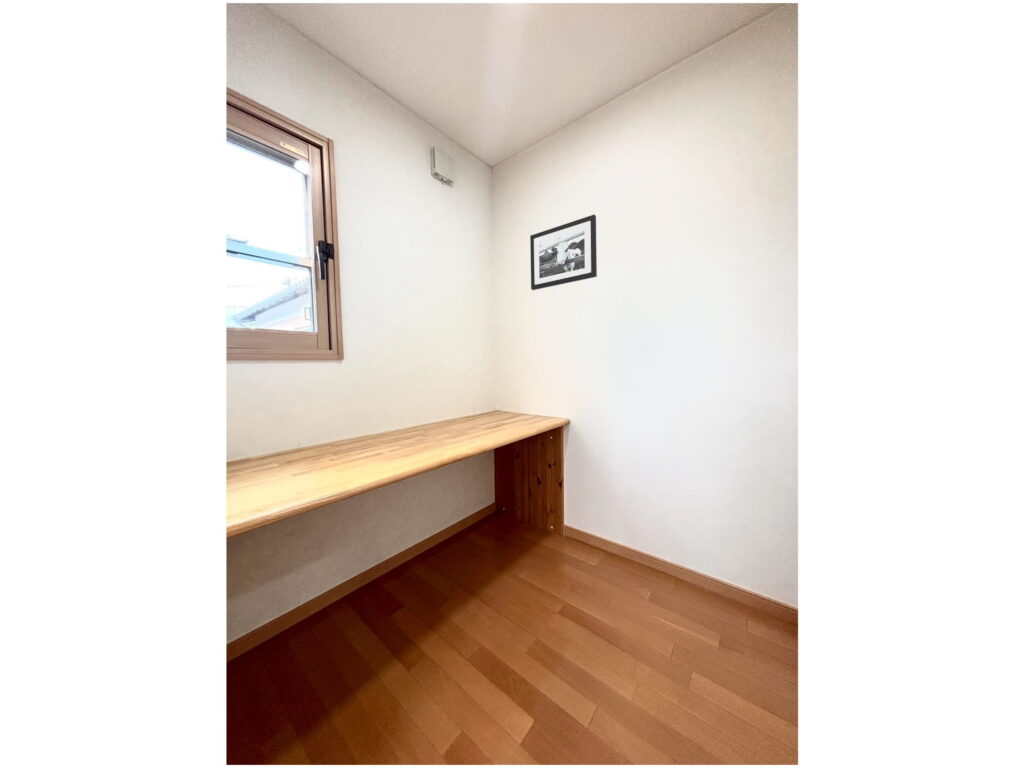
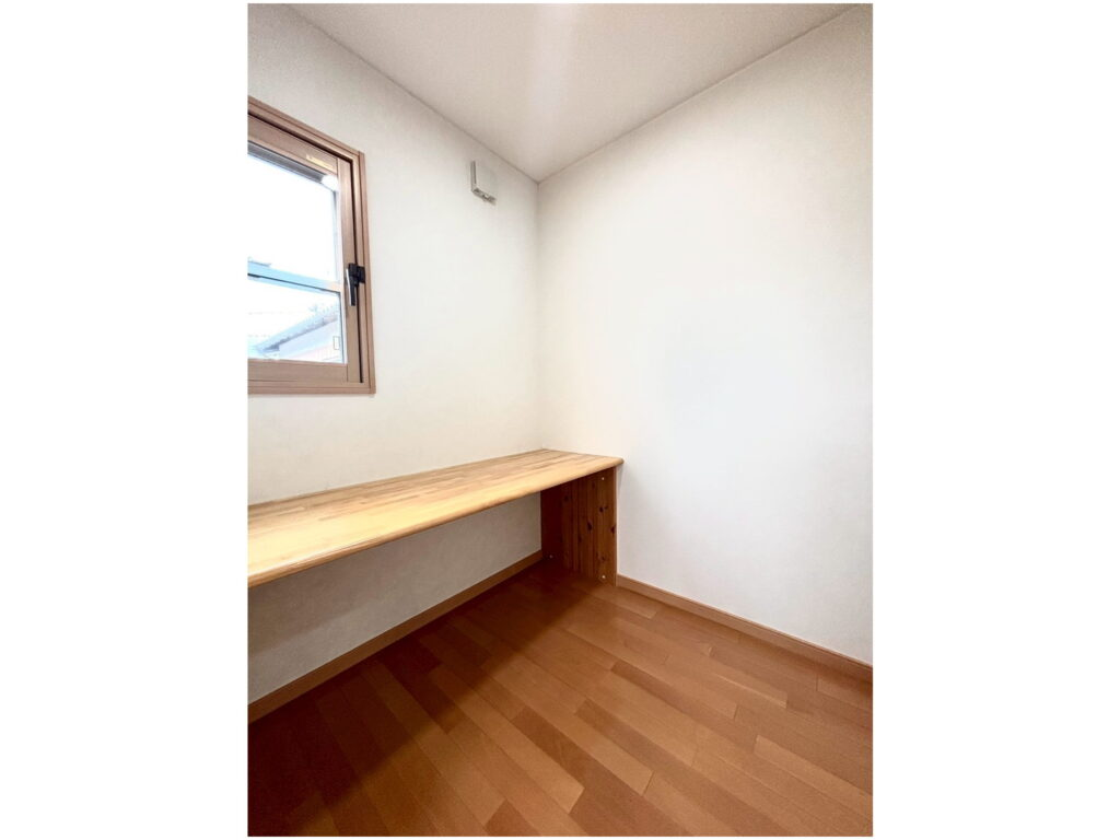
- picture frame (561, 254)
